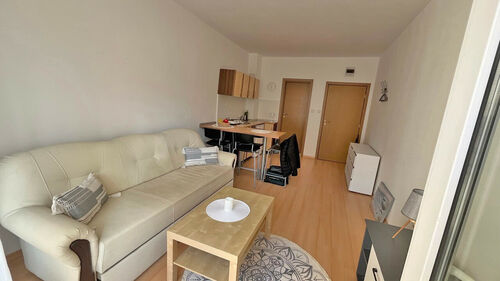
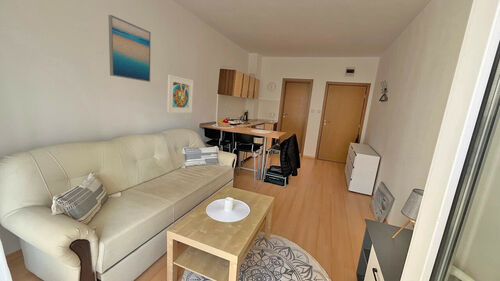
+ wall art (131, 52)
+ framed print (181, 95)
